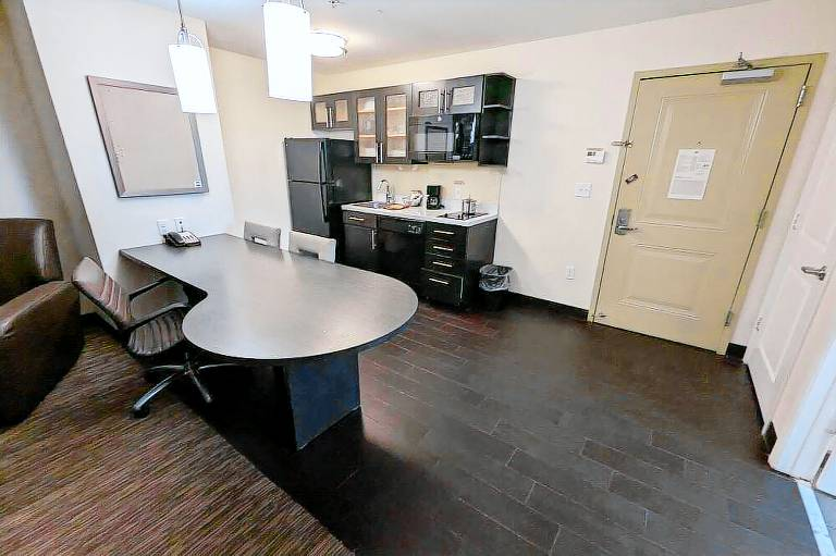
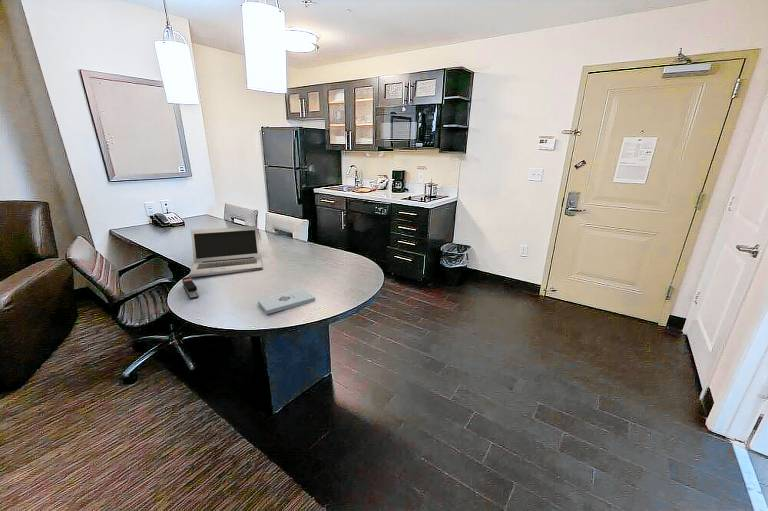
+ stapler (189, 286)
+ laptop (226, 249)
+ notepad (286, 300)
